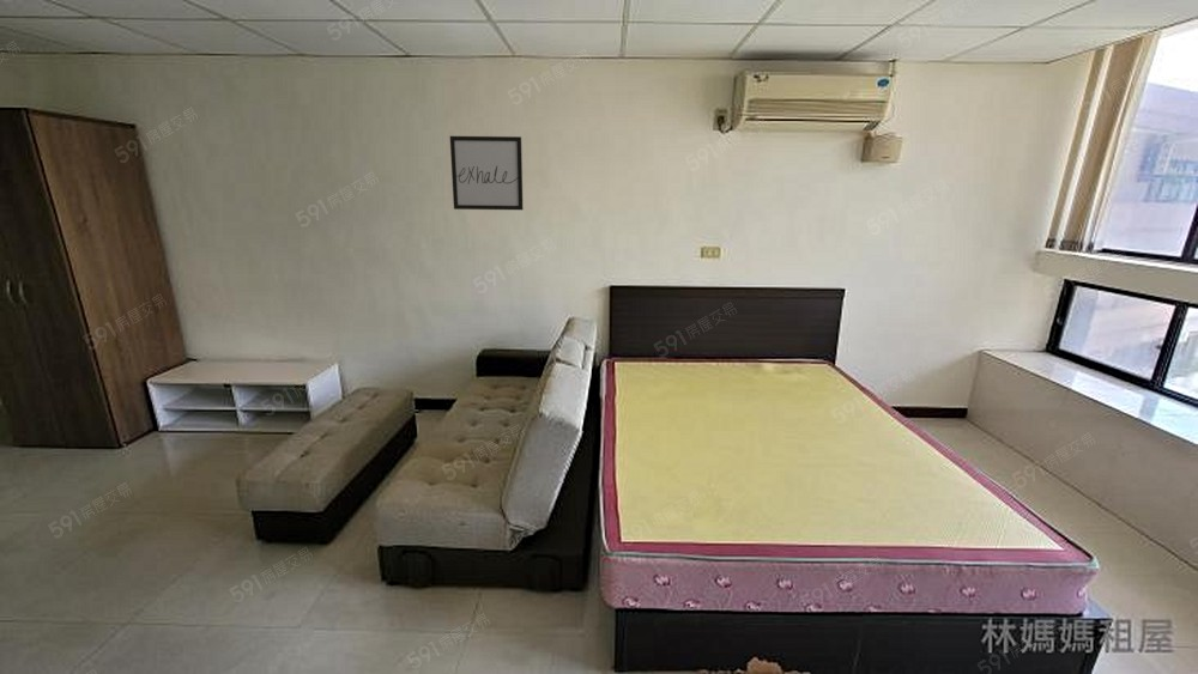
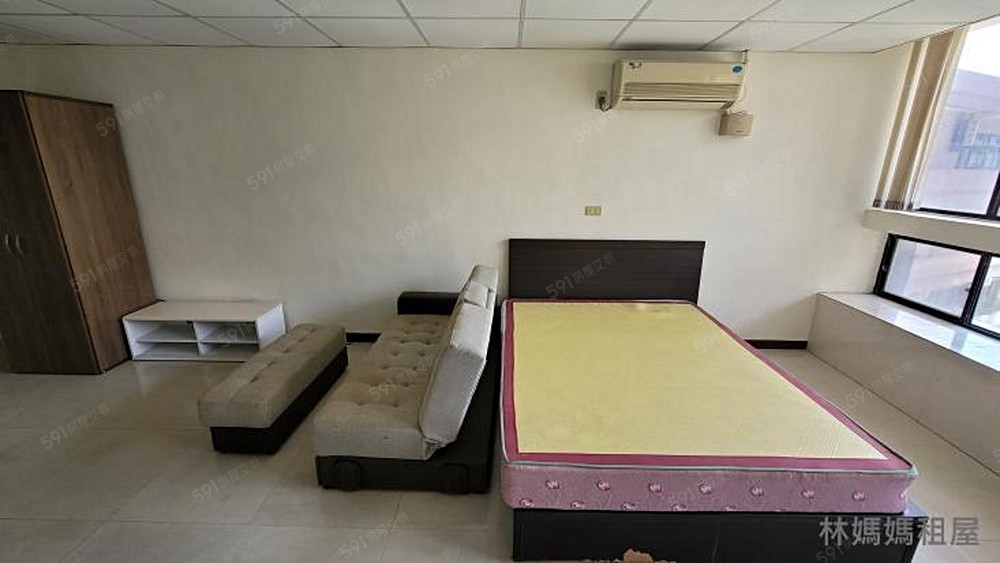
- wall art (486, 174)
